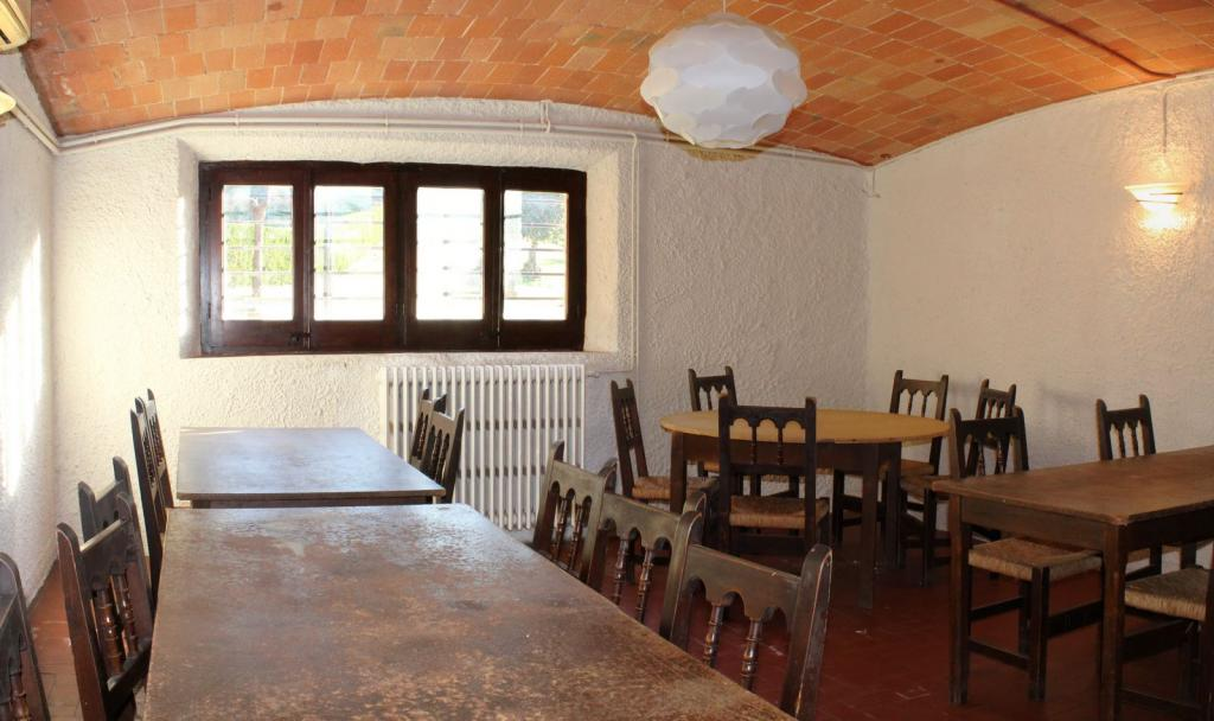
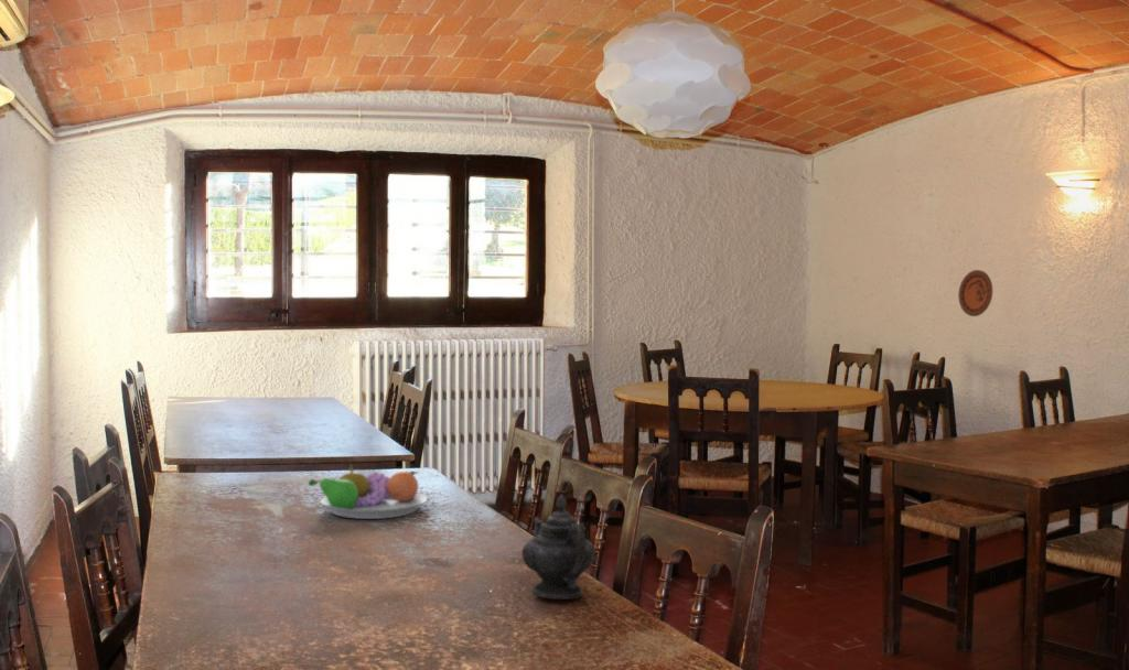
+ fruit bowl (369, 488)
+ teapot (557, 543)
+ decorative plate (976, 293)
